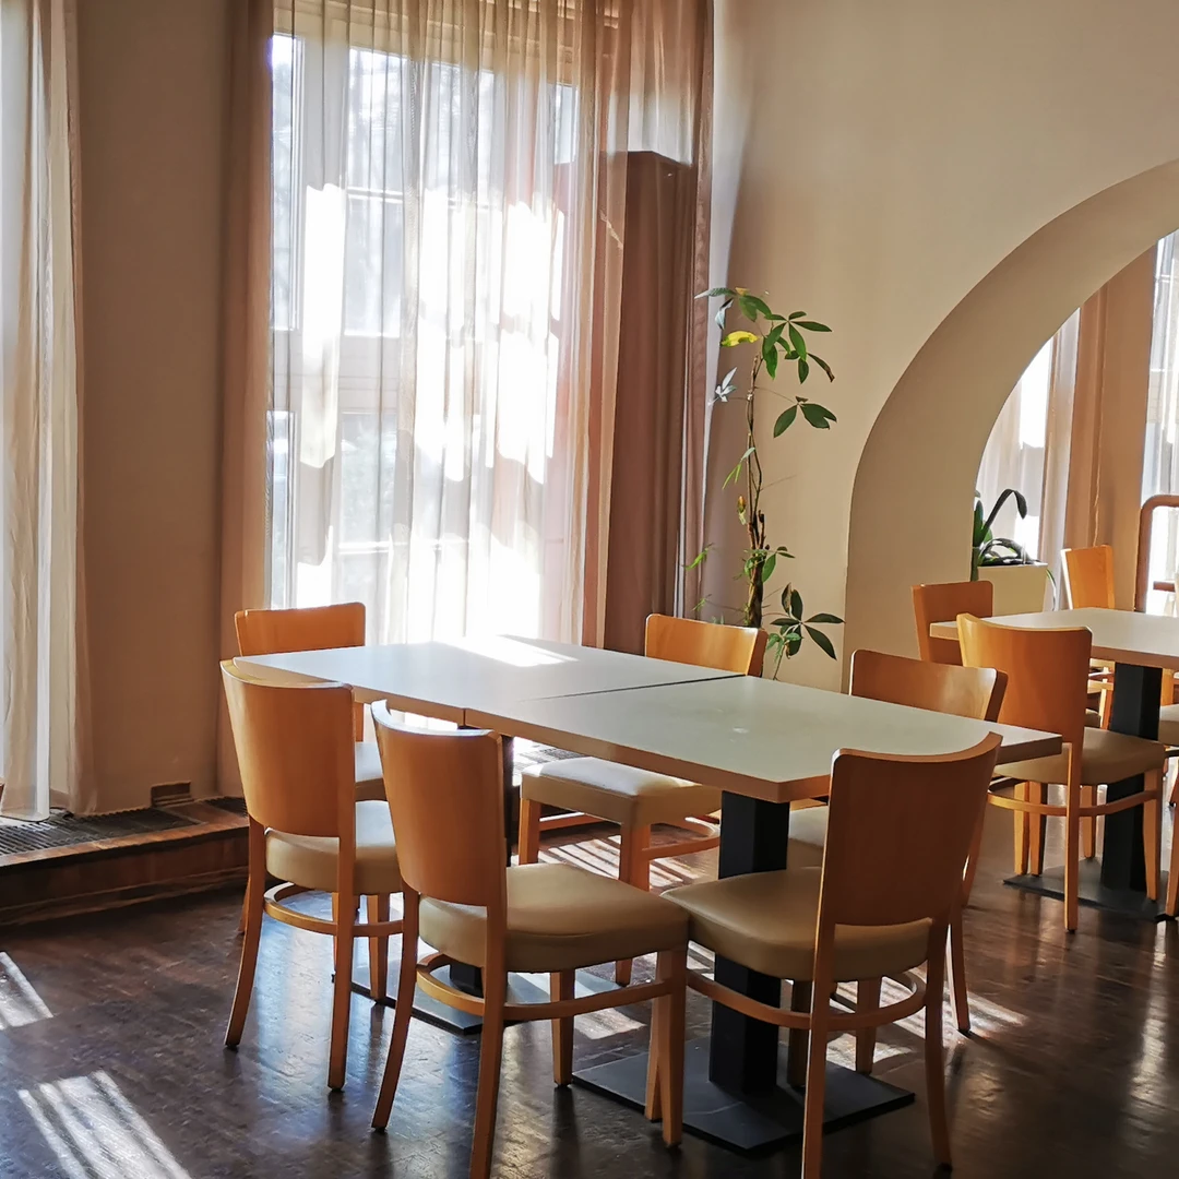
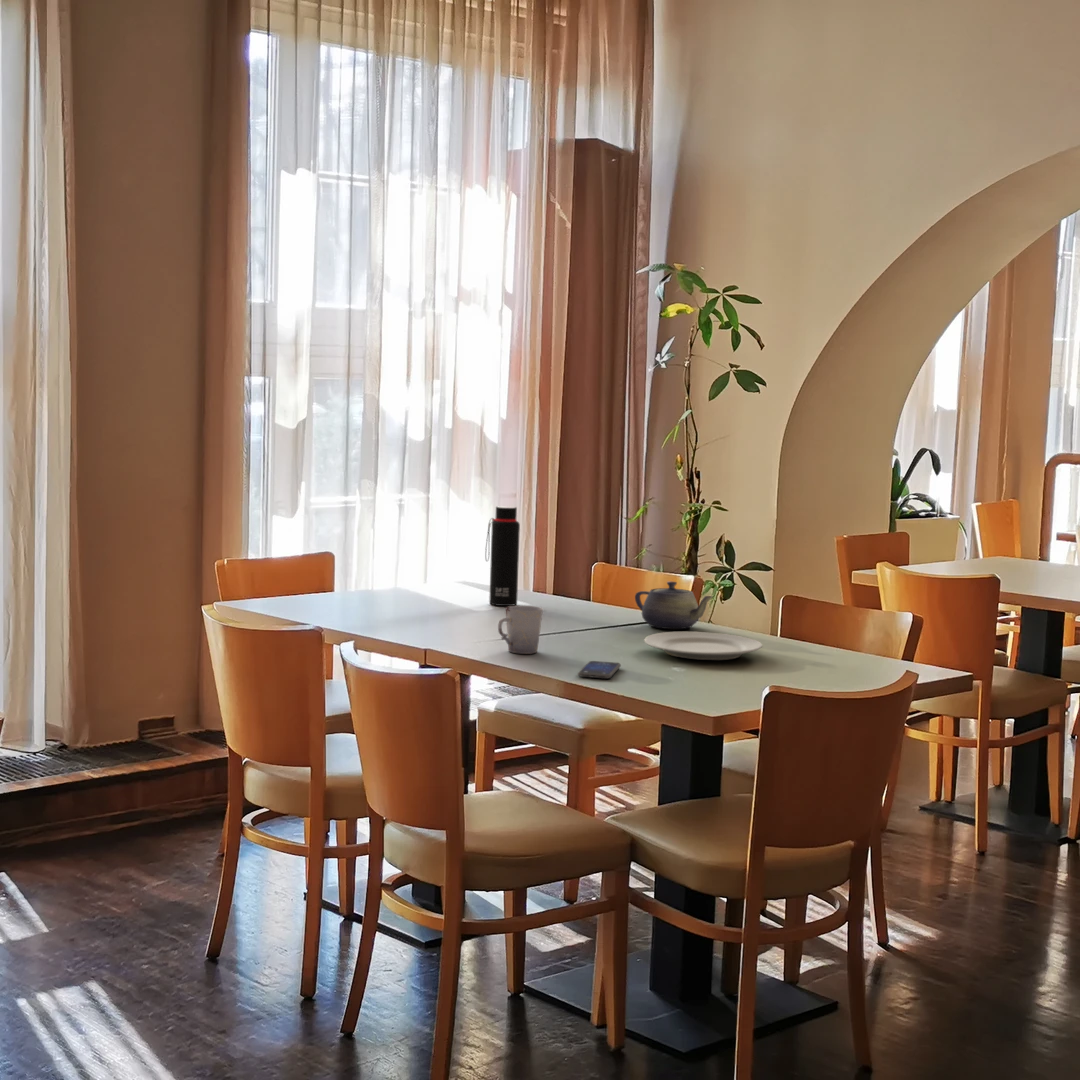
+ chinaware (702, 647)
+ cup (518, 630)
+ teapot (673, 604)
+ smartphone (599, 669)
+ water bottle (502, 555)
